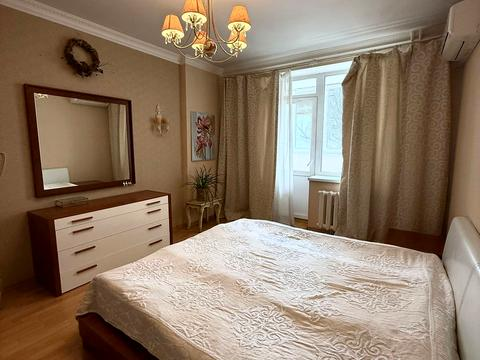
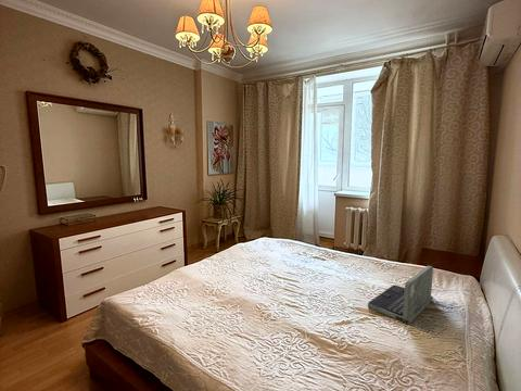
+ laptop (405, 286)
